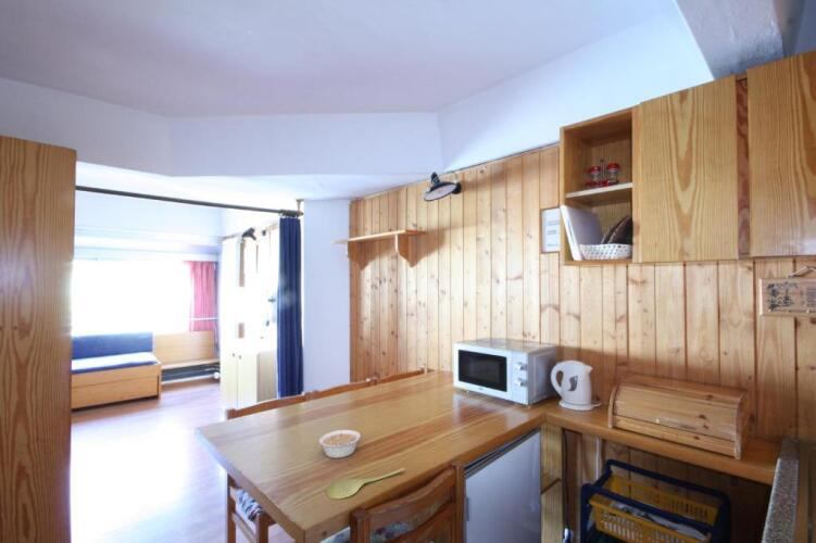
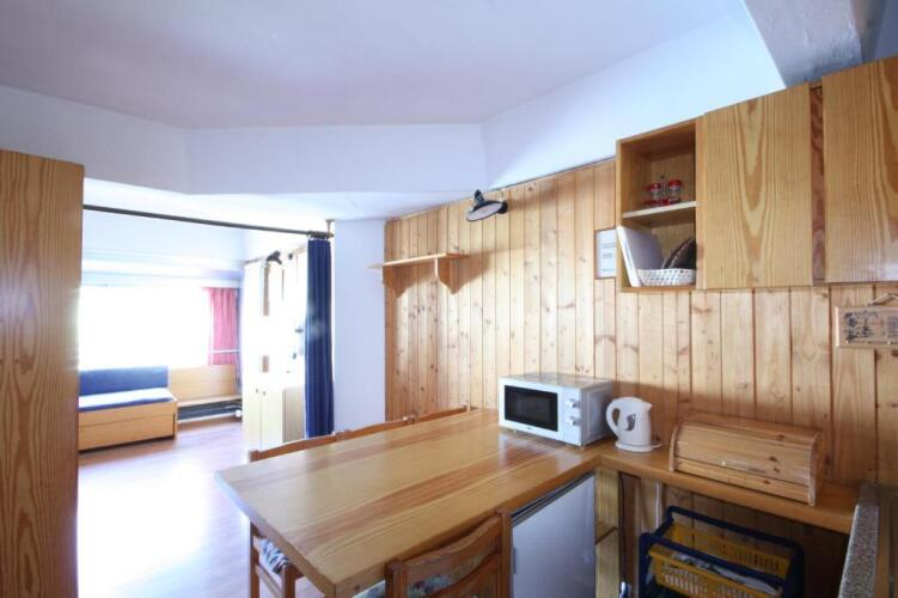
- spoon (367, 480)
- legume (341, 442)
